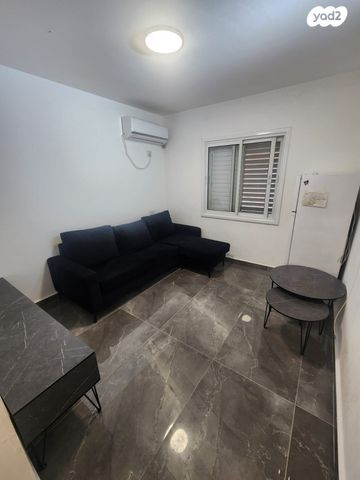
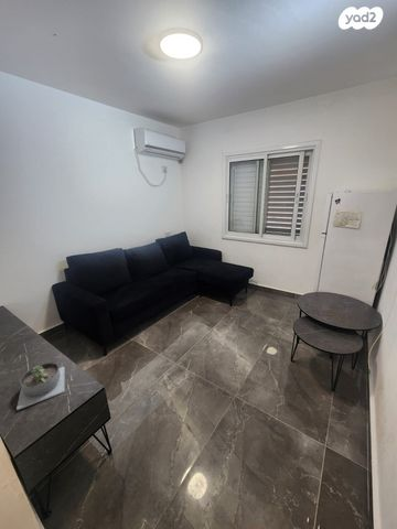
+ succulent planter (40, 376)
